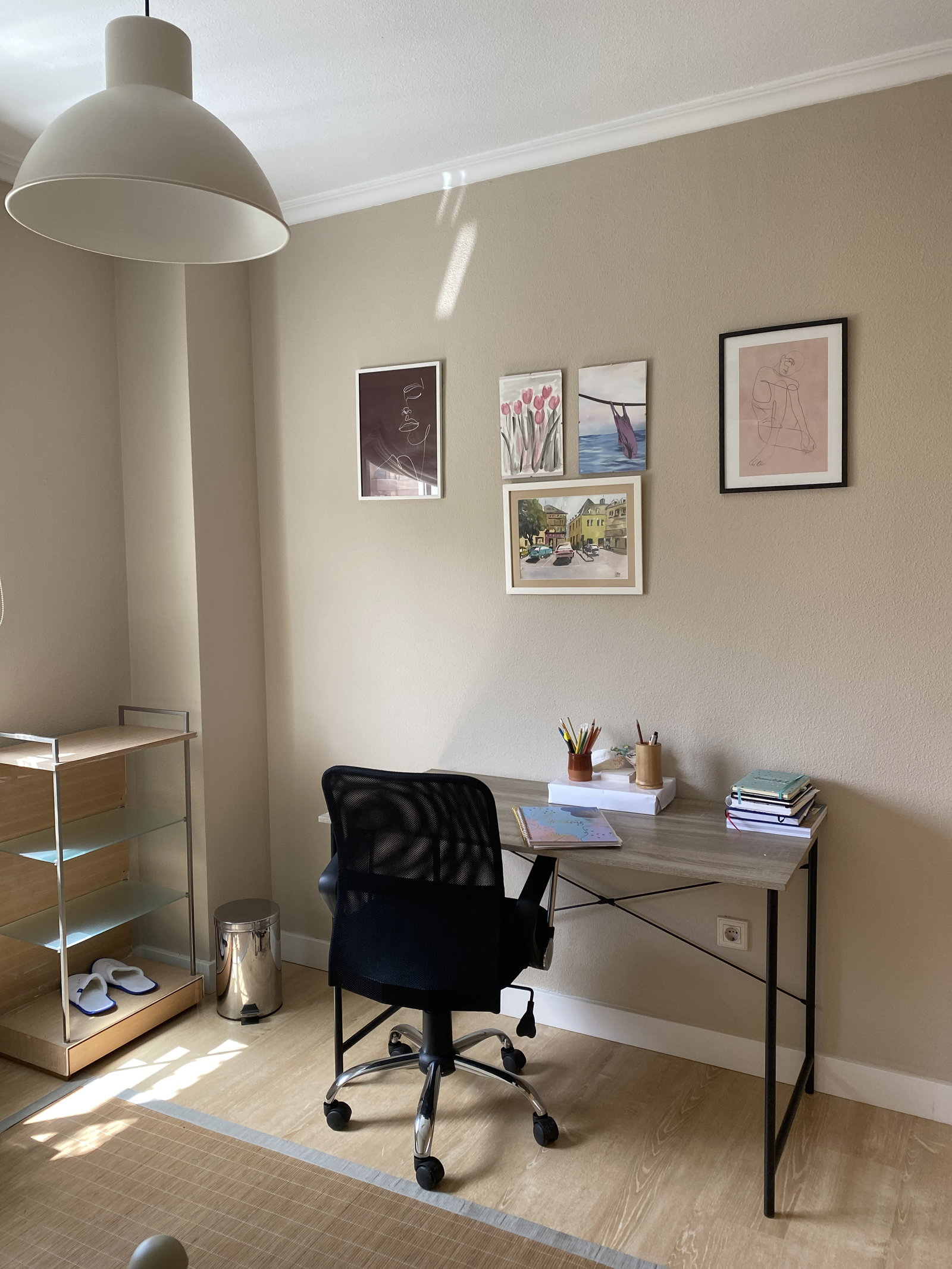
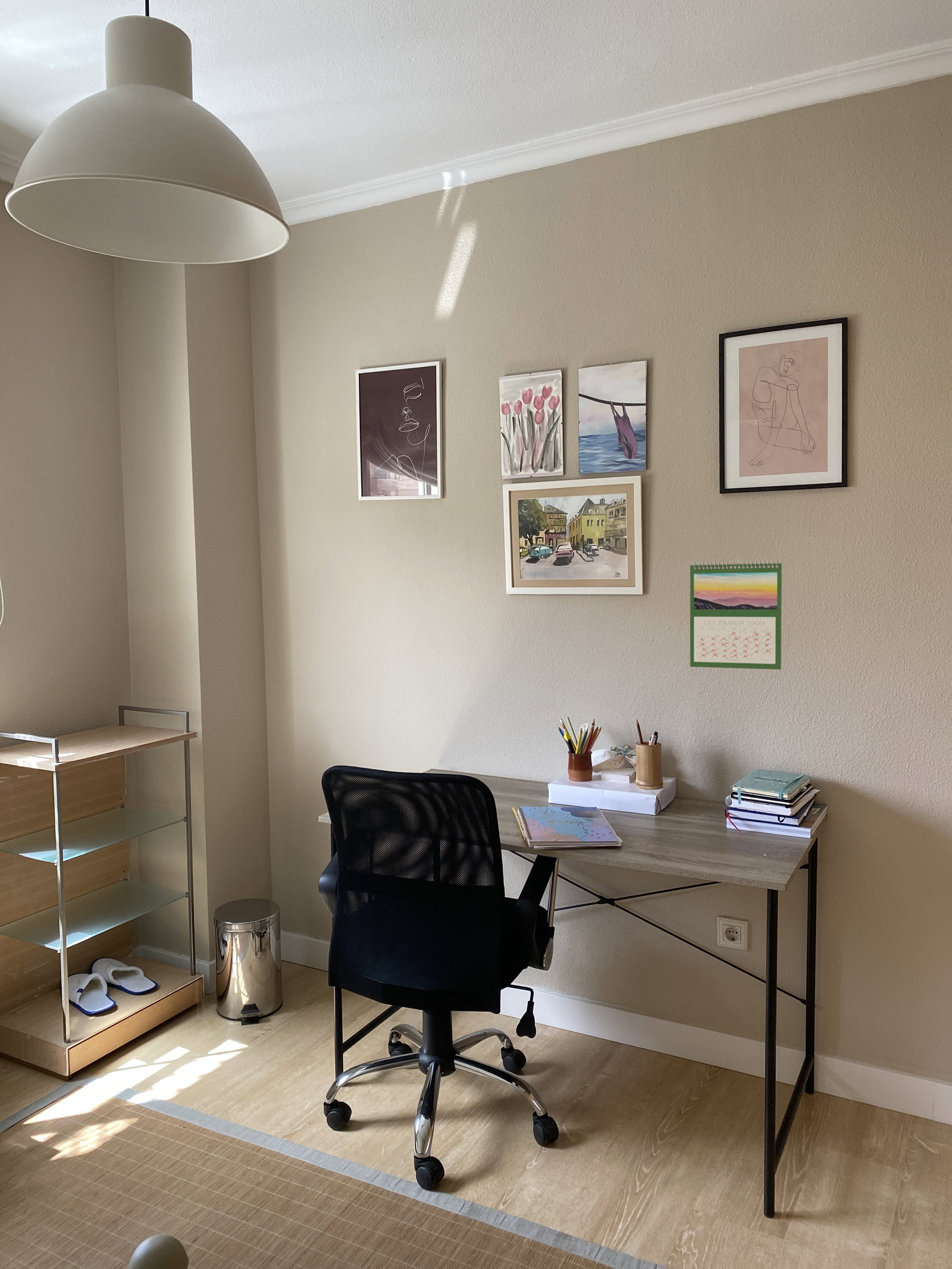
+ calendar (735, 613)
